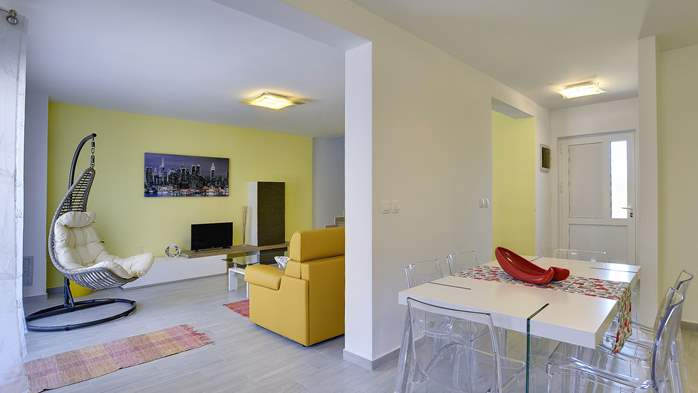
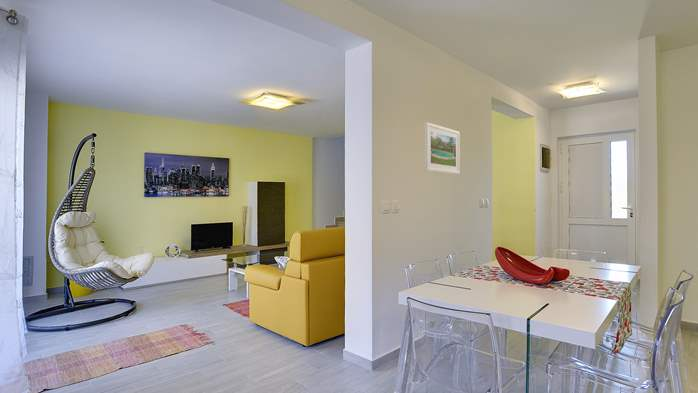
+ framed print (443, 149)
